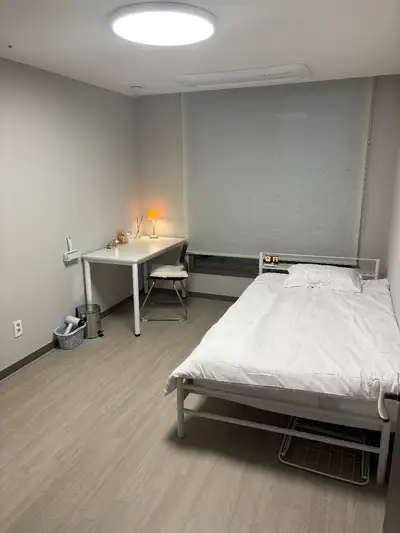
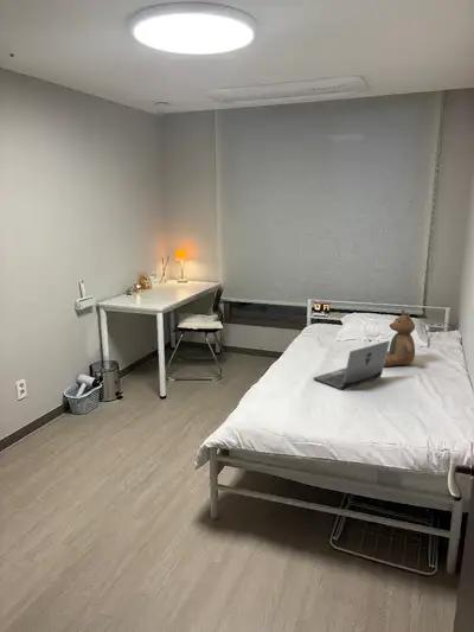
+ teddy bear (395, 337)
+ laptop computer (351, 360)
